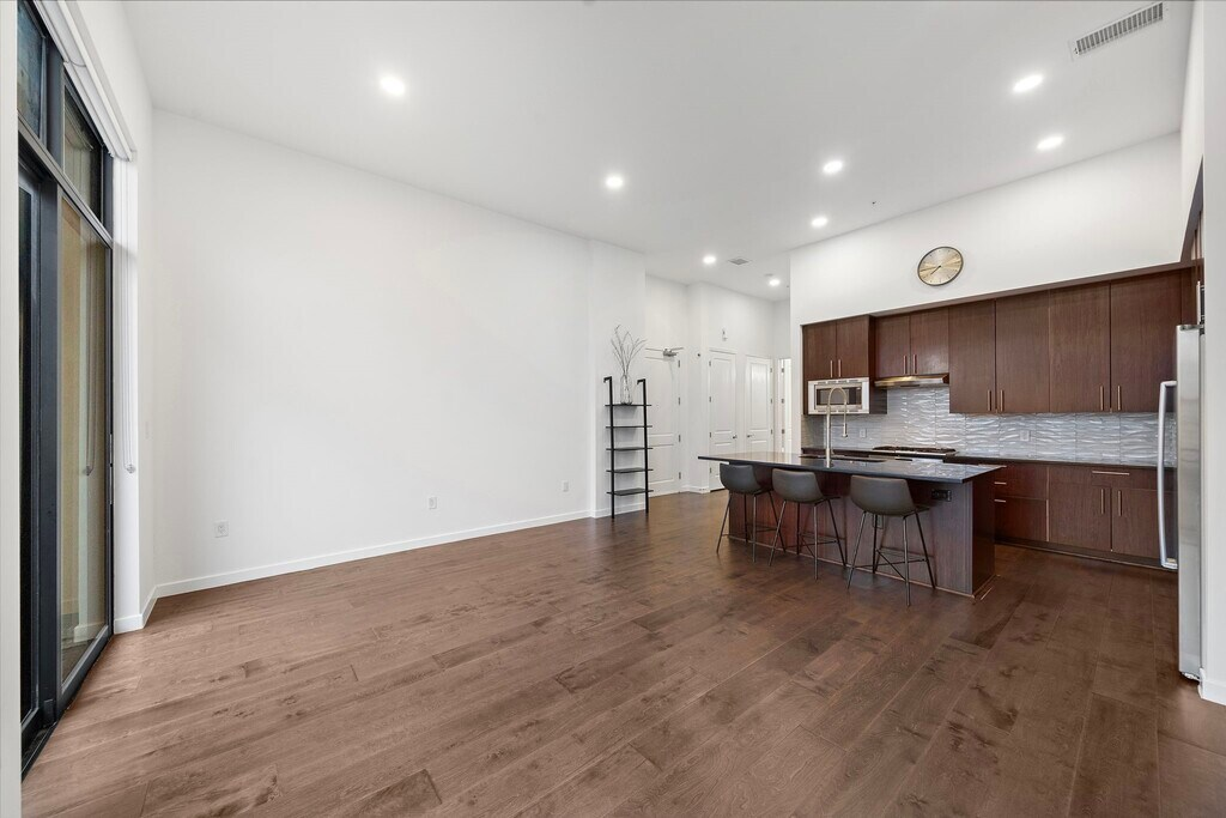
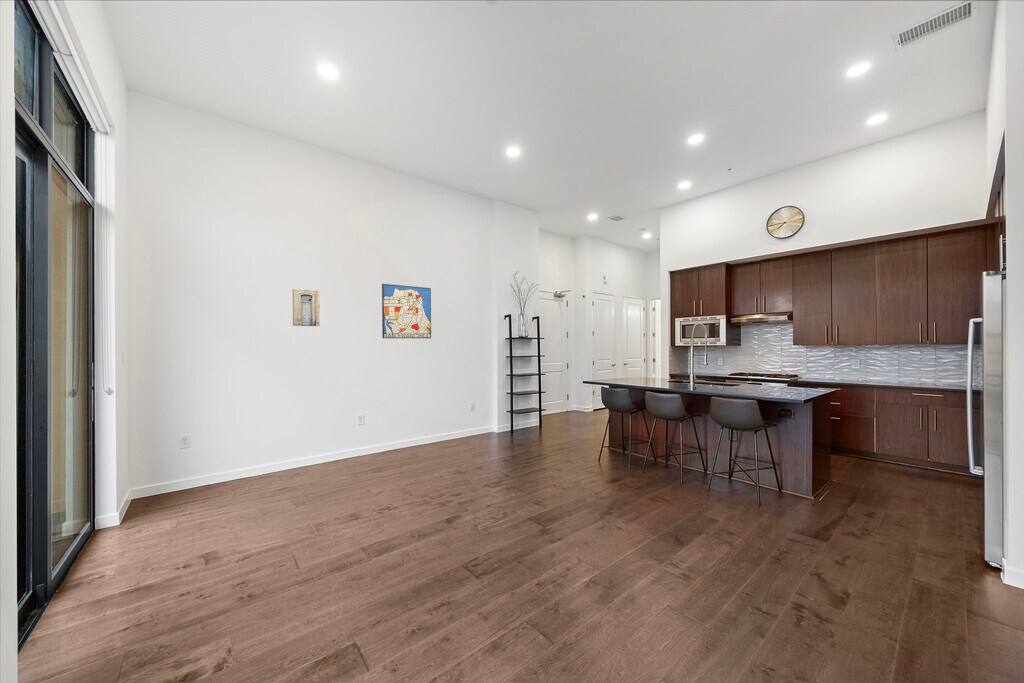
+ wall art (306, 308)
+ wall art (407, 312)
